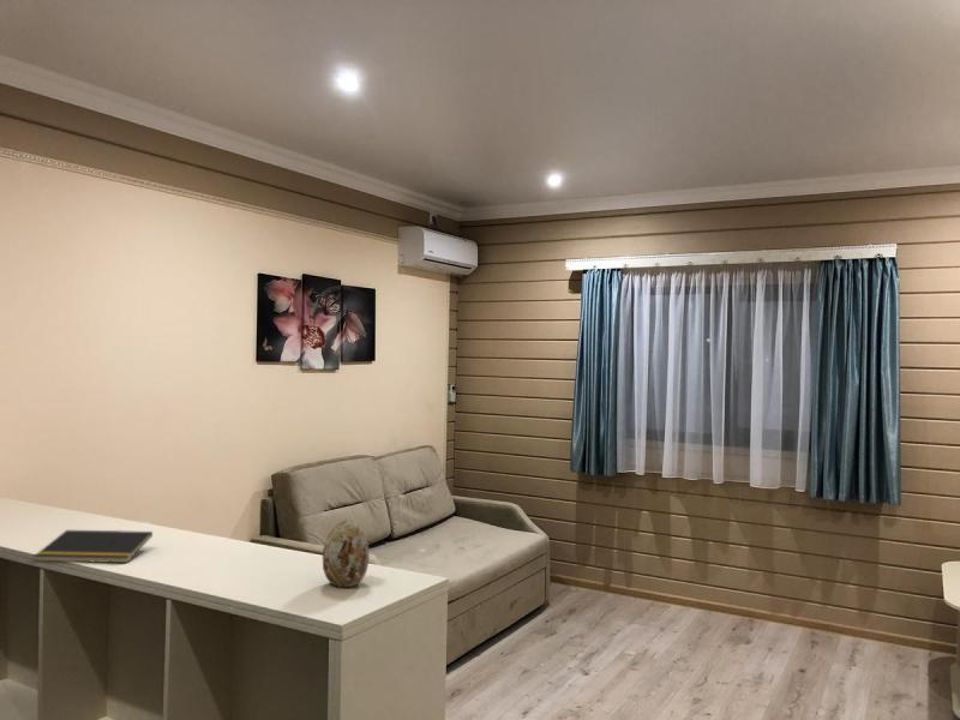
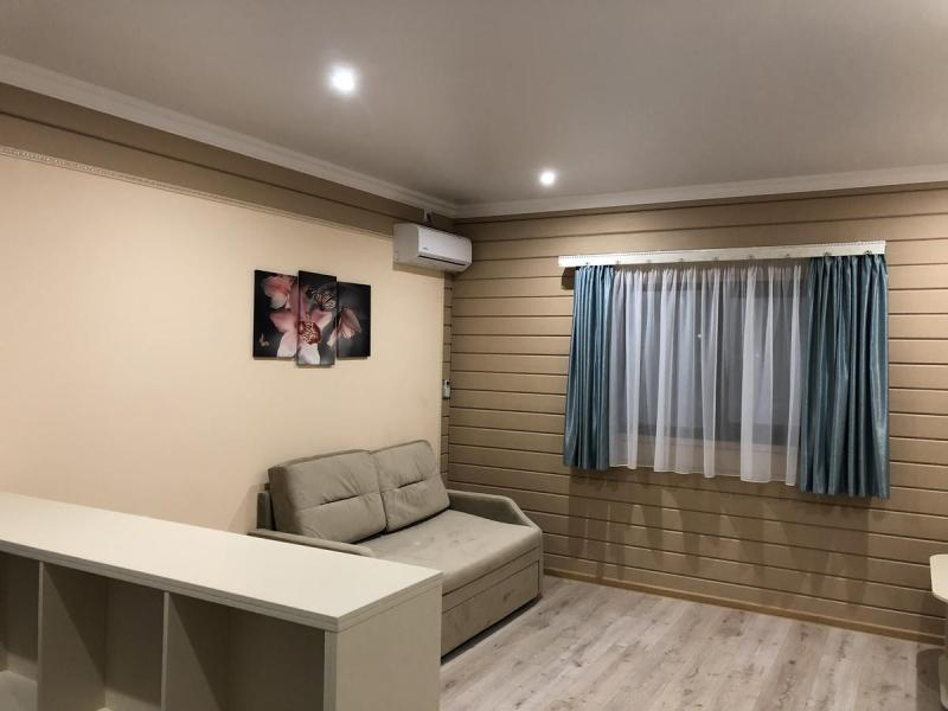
- decorative egg (346, 552)
- notepad (95, 545)
